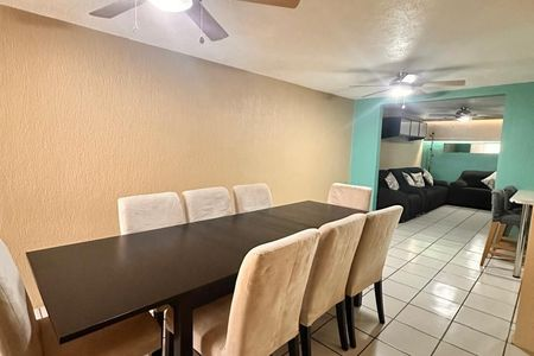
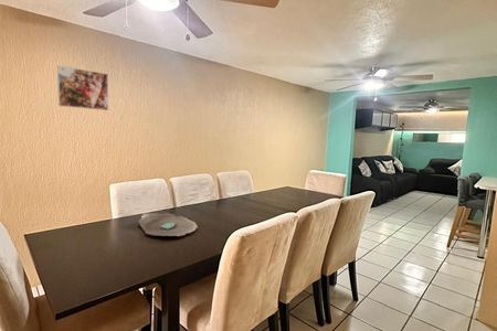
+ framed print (84, 88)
+ decorative bowl (168, 223)
